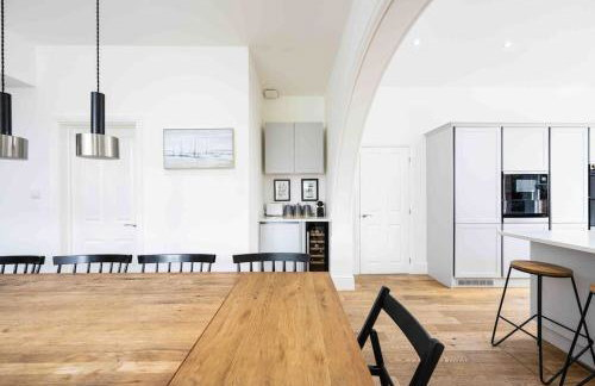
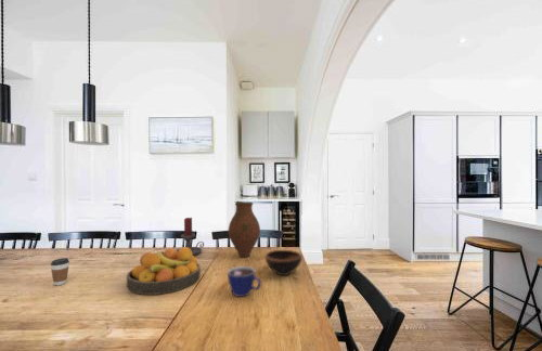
+ candle holder (191, 234)
+ fruit bowl (165, 264)
+ bowl (283, 263)
+ vase (244, 229)
+ coffee cup (60, 271)
+ cup (245, 282)
